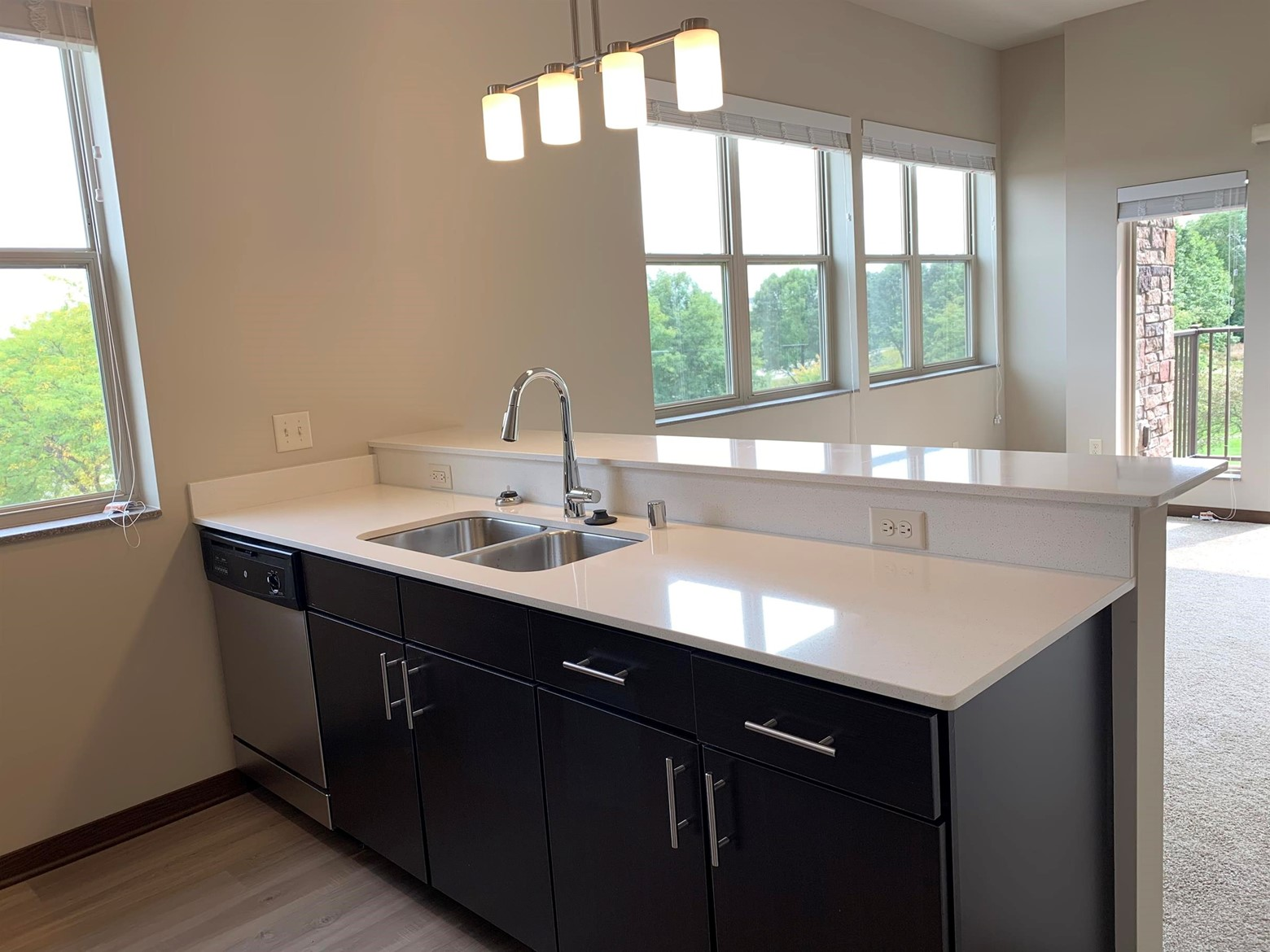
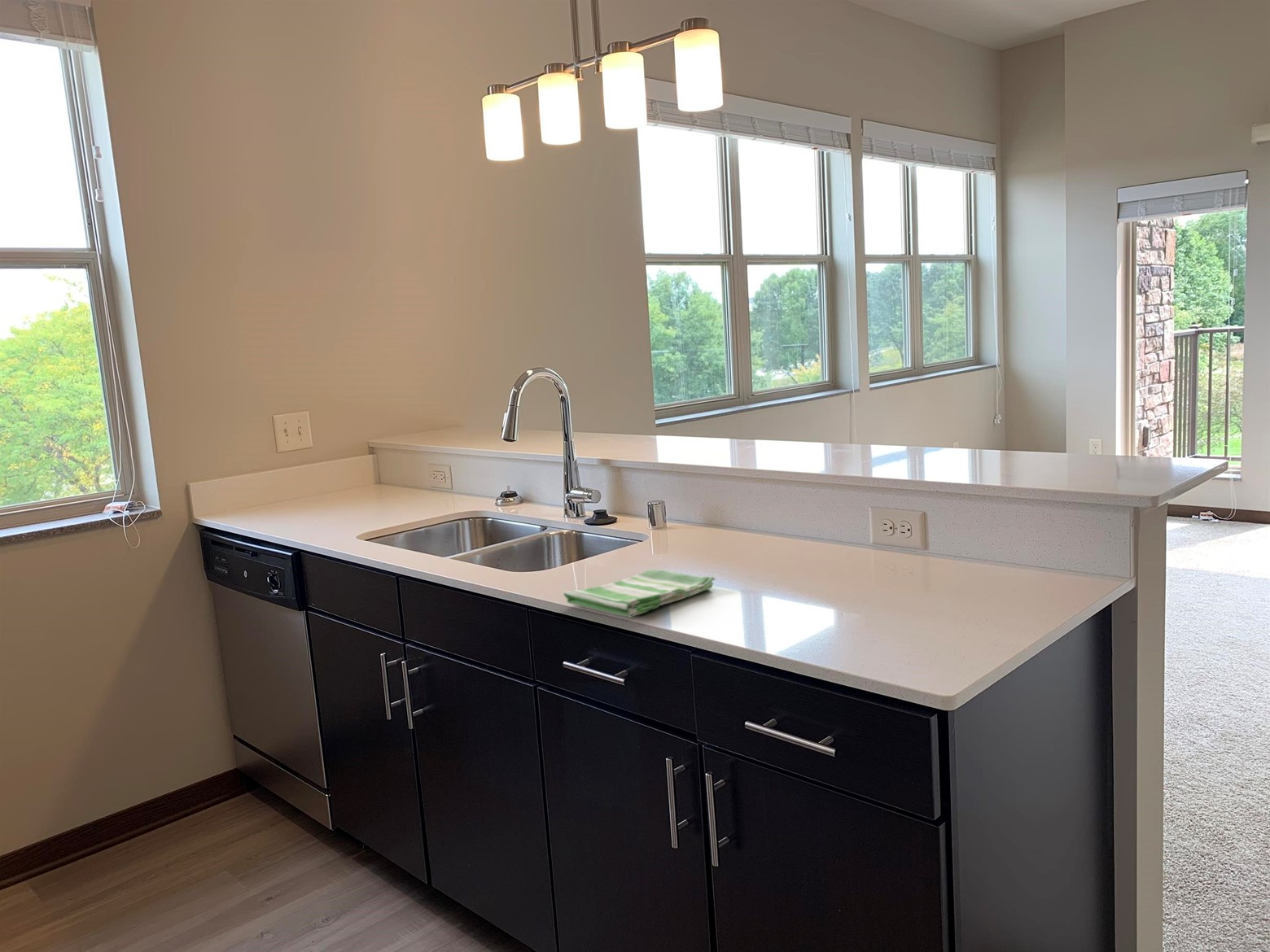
+ dish towel (639, 589)
